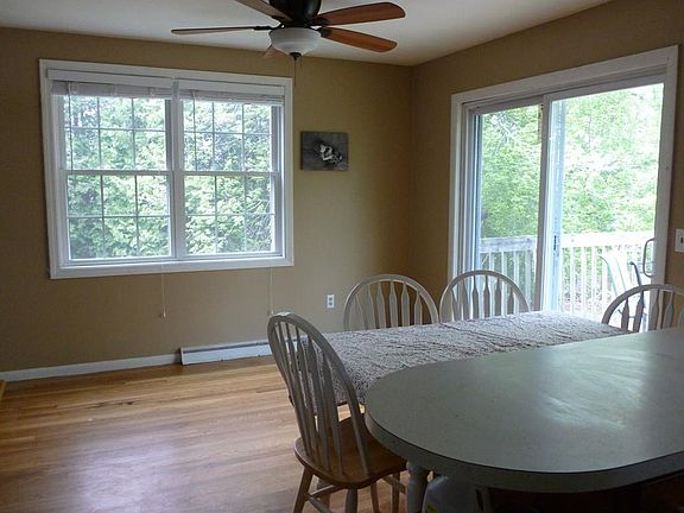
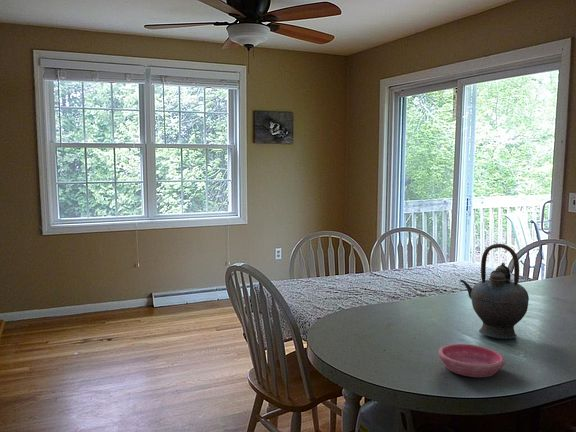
+ teapot (493, 288)
+ saucer (470, 361)
